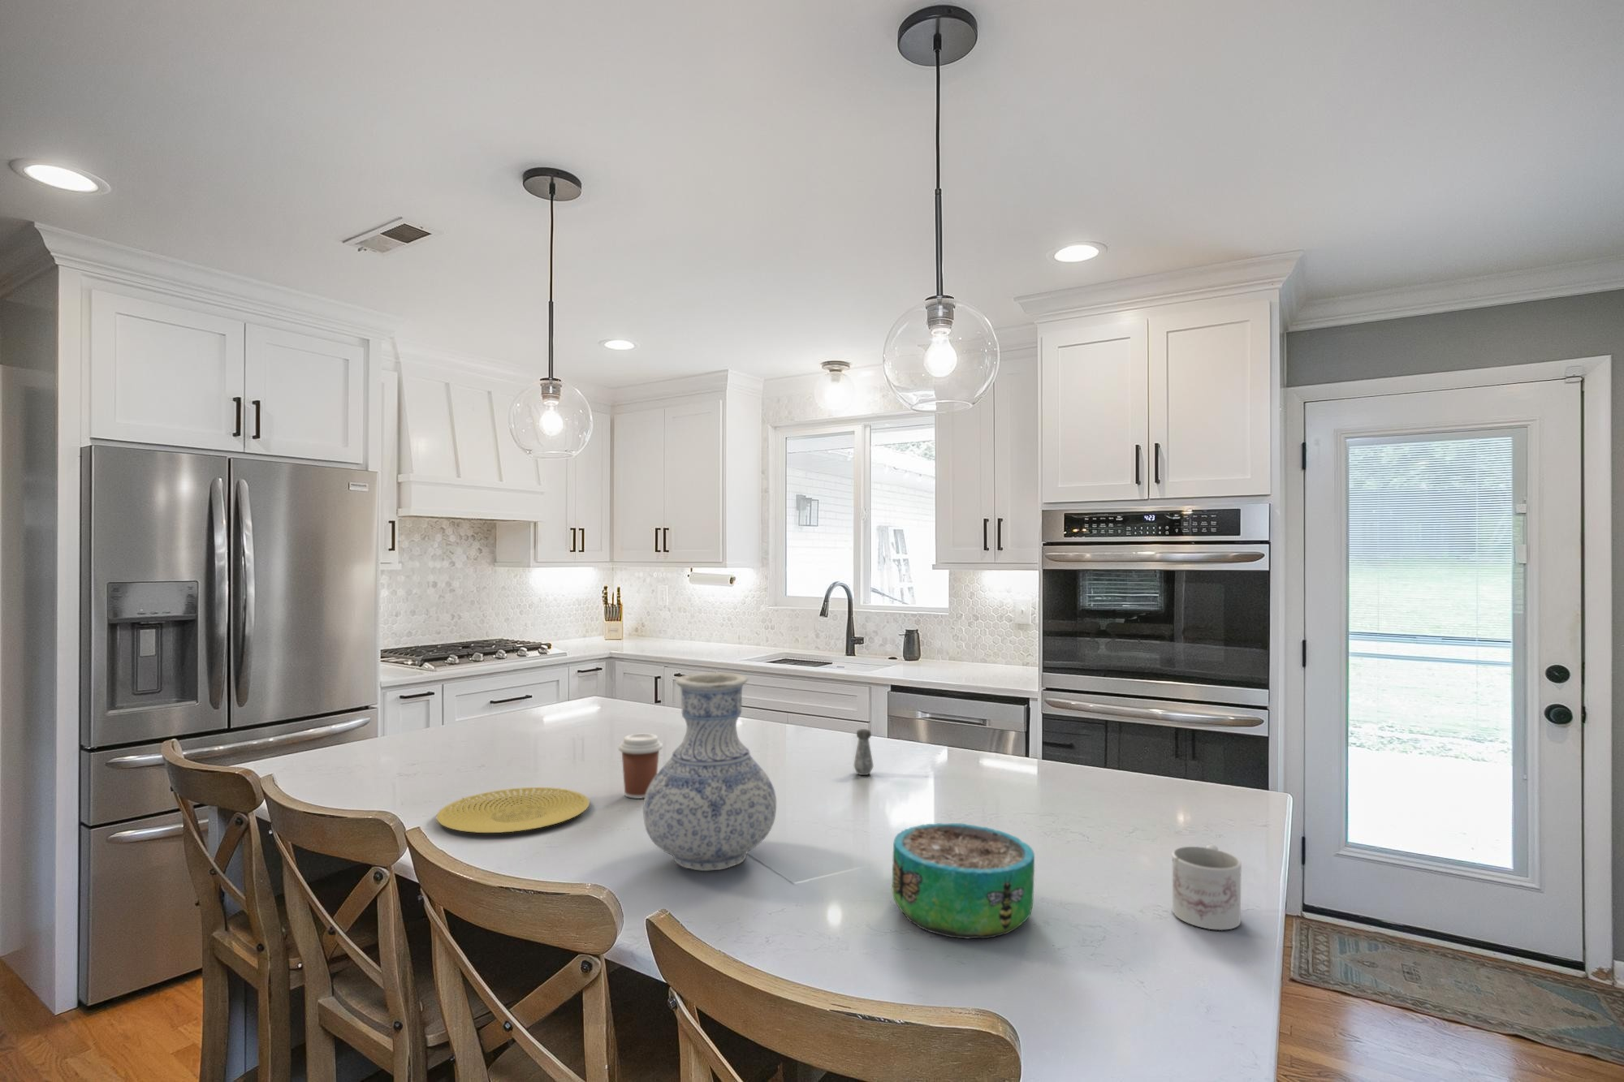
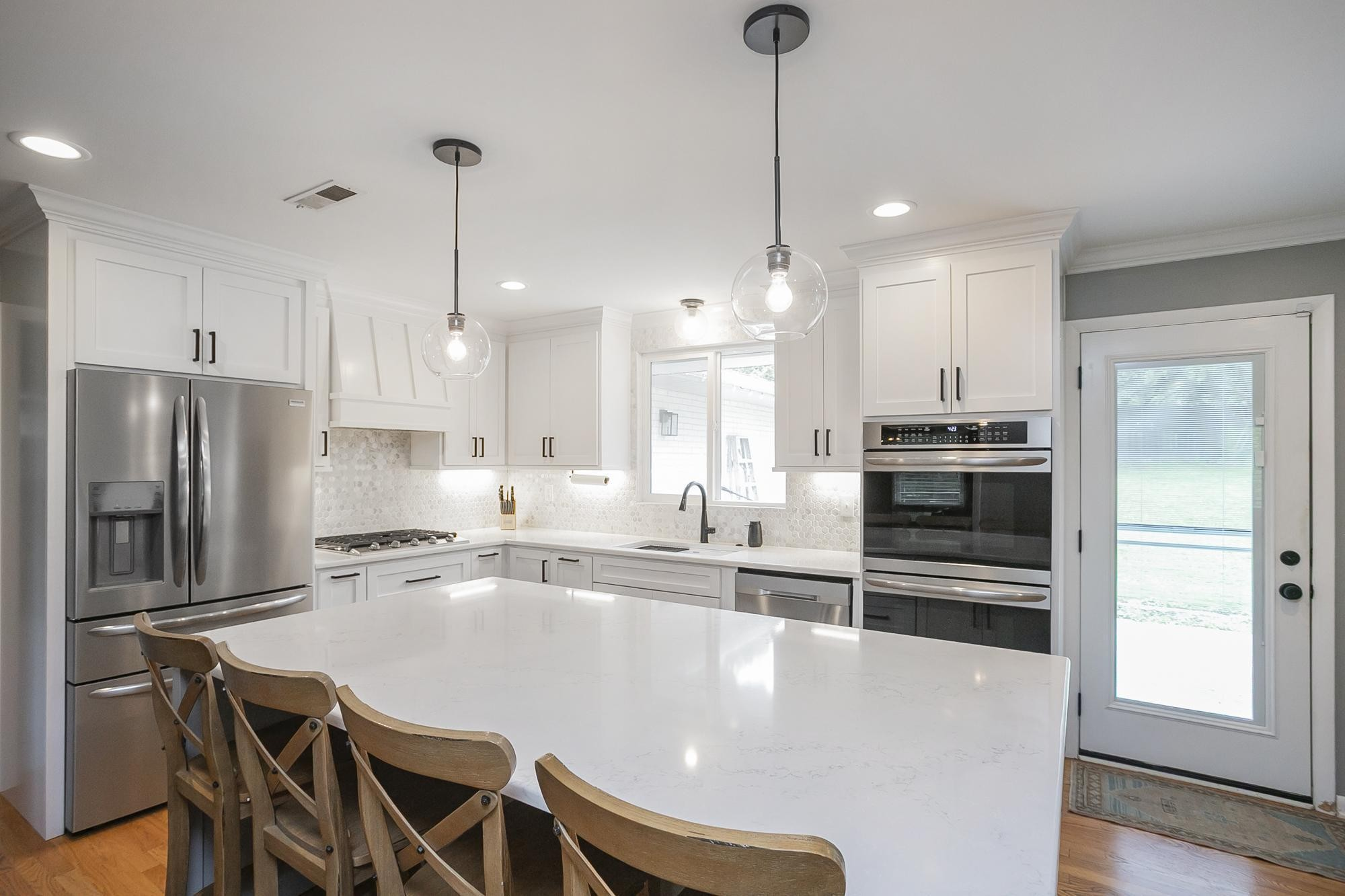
- mug (1207, 883)
- vase (710, 767)
- coffee cup (640, 764)
- plate (514, 810)
- decorative bowl (961, 877)
- salt shaker (863, 751)
